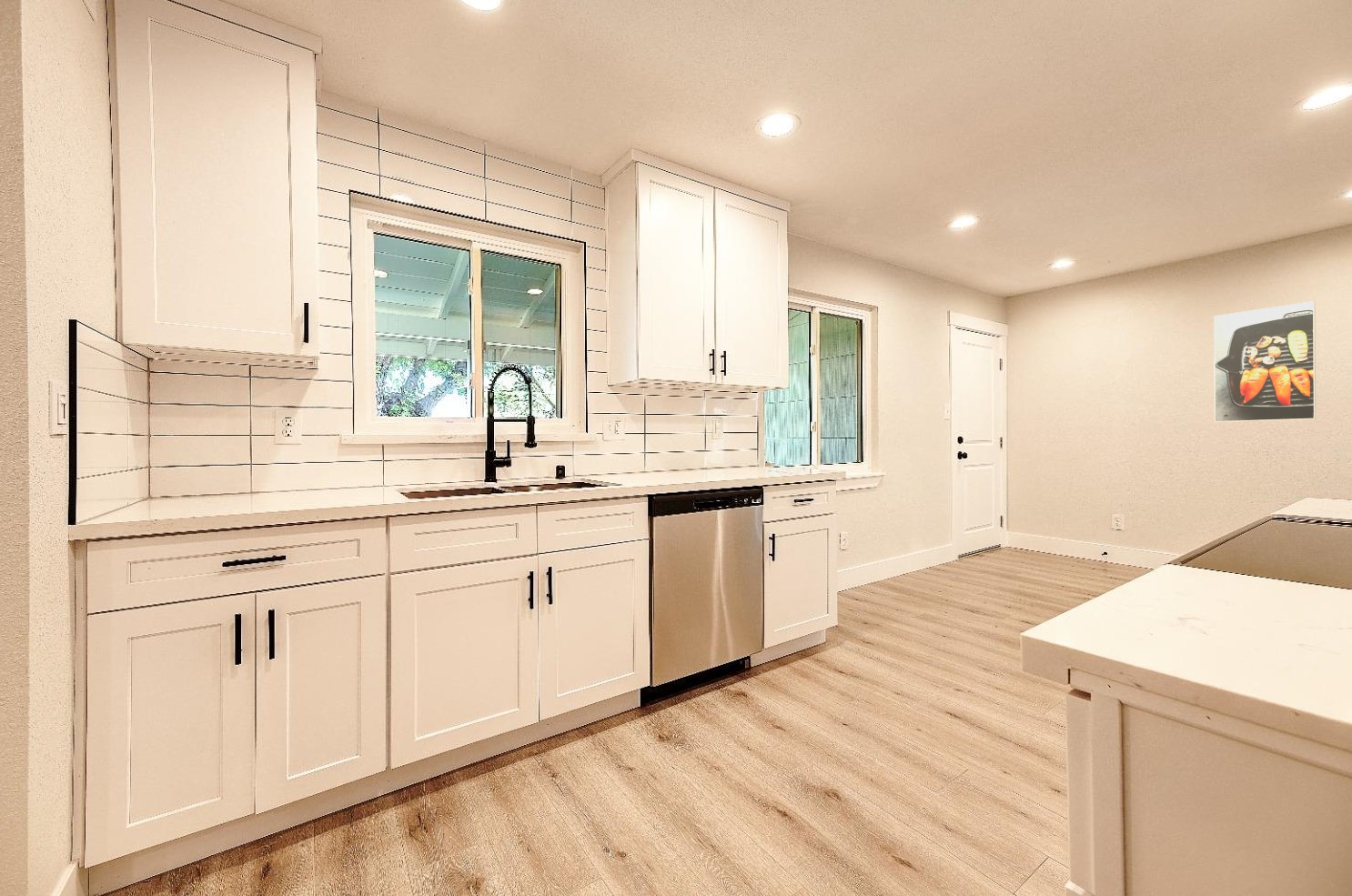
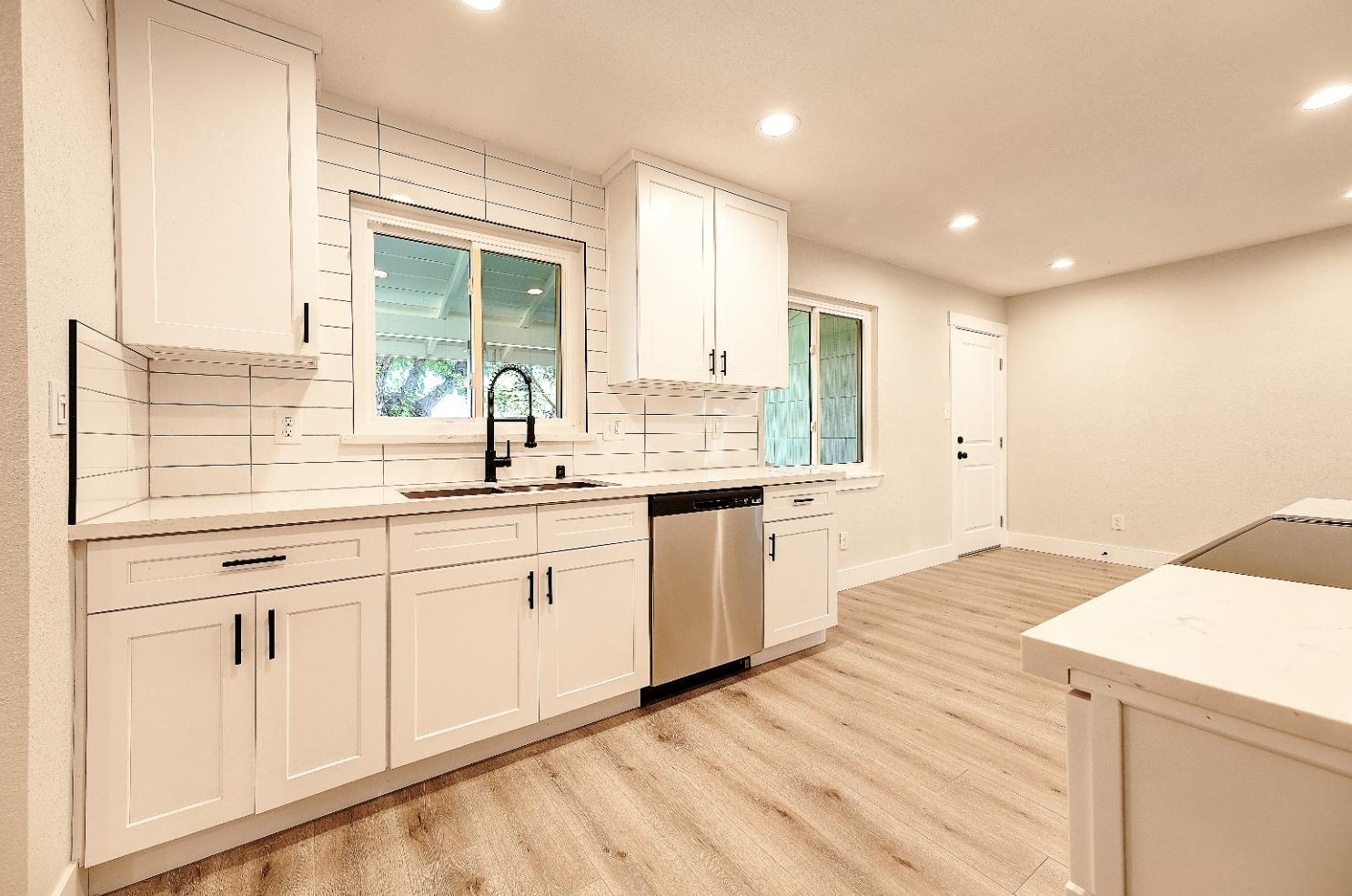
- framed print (1262, 365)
